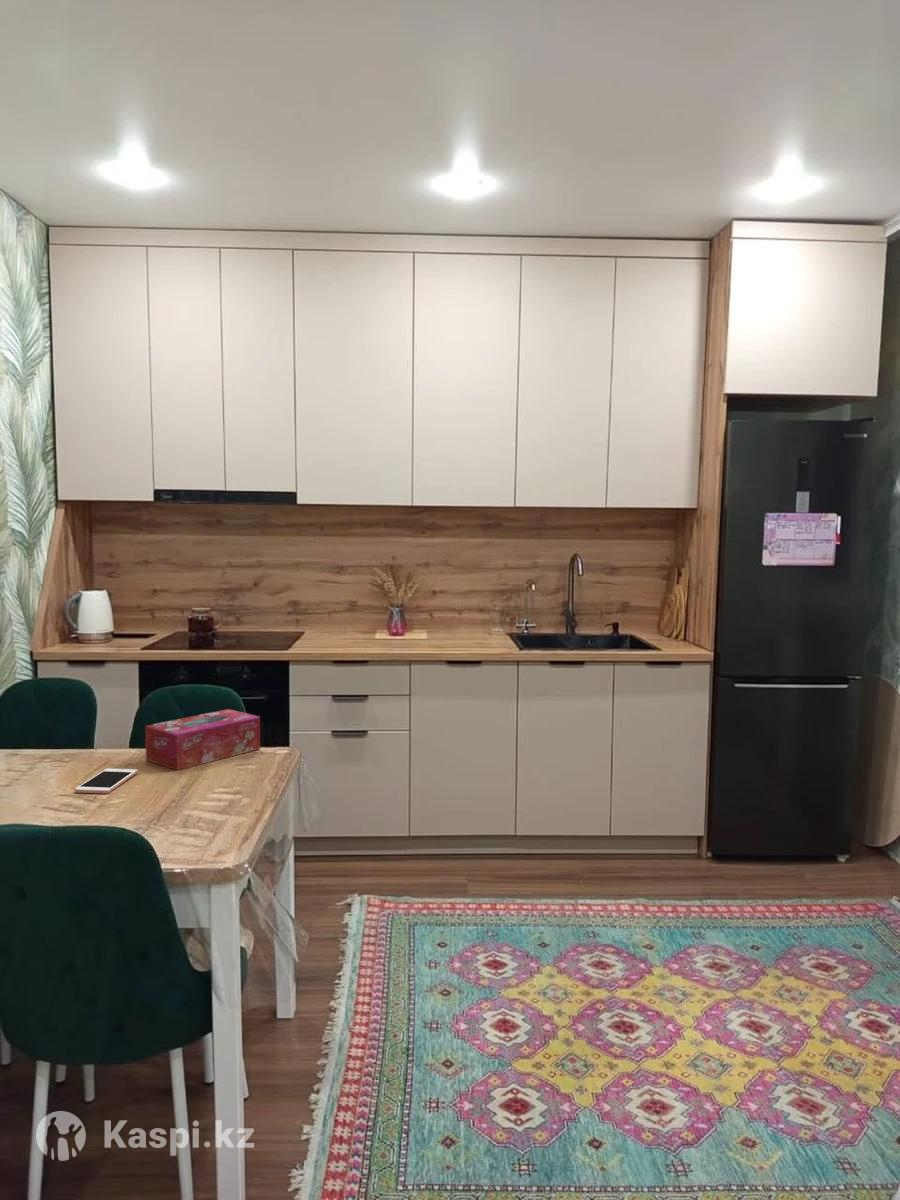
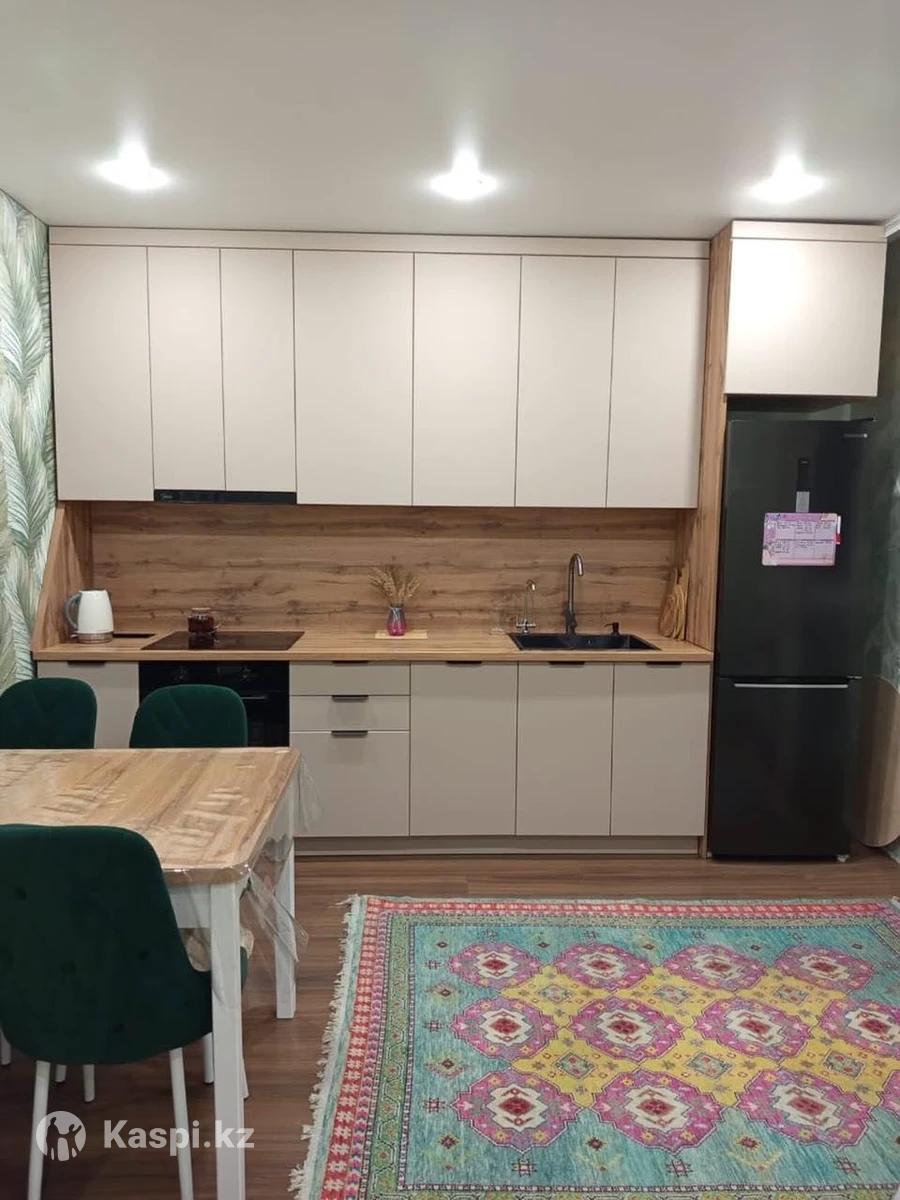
- tissue box (204, 737)
- cell phone (107, 780)
